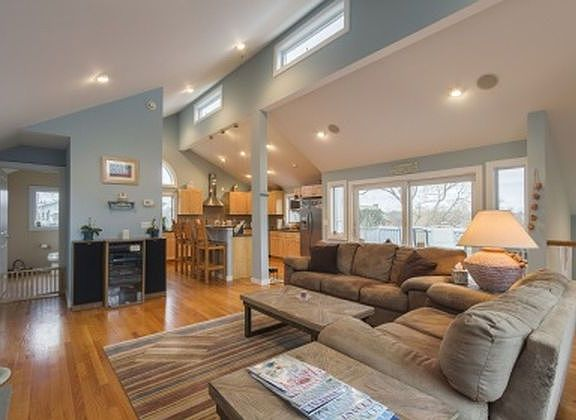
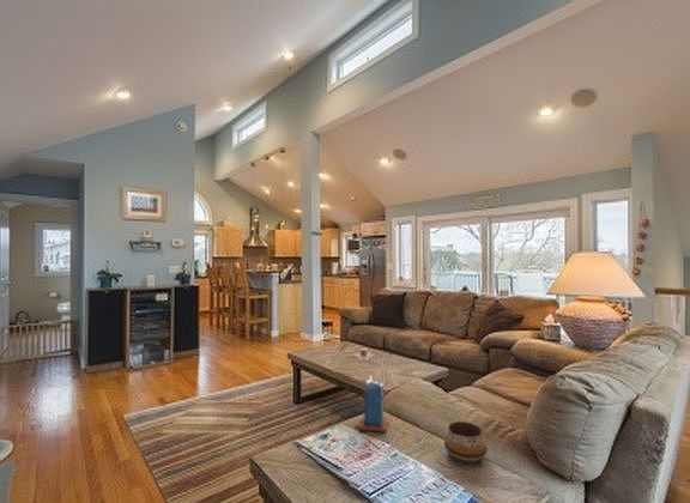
+ decorative bowl (465, 442)
+ candle (373, 400)
